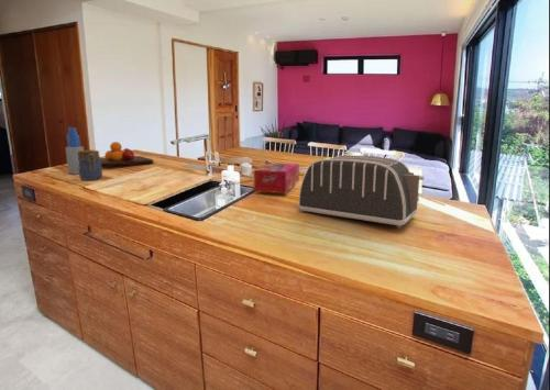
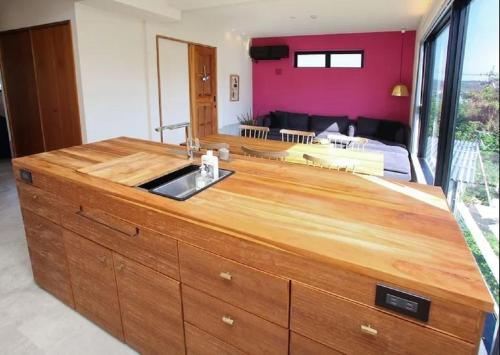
- jar (90, 165)
- spray bottle (75, 149)
- tissue box (277, 177)
- toaster (360, 186)
- chopping board (121, 152)
